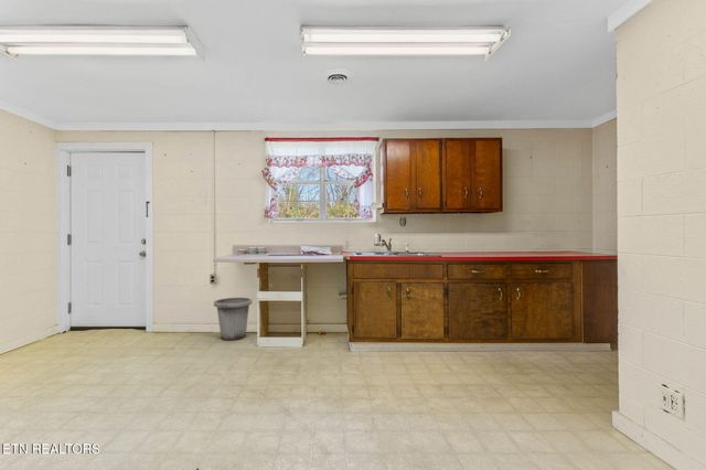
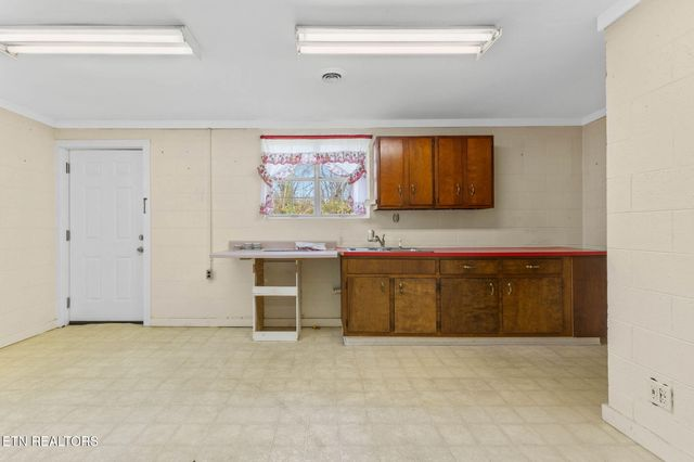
- trash can (233, 319)
